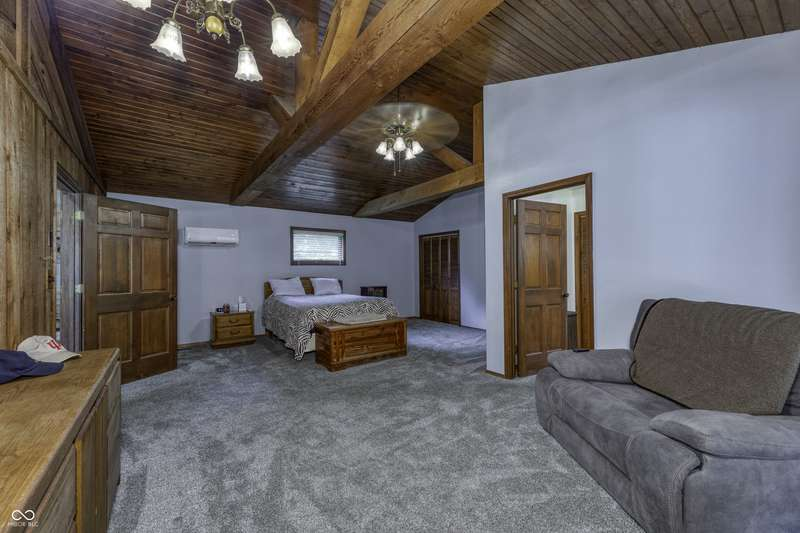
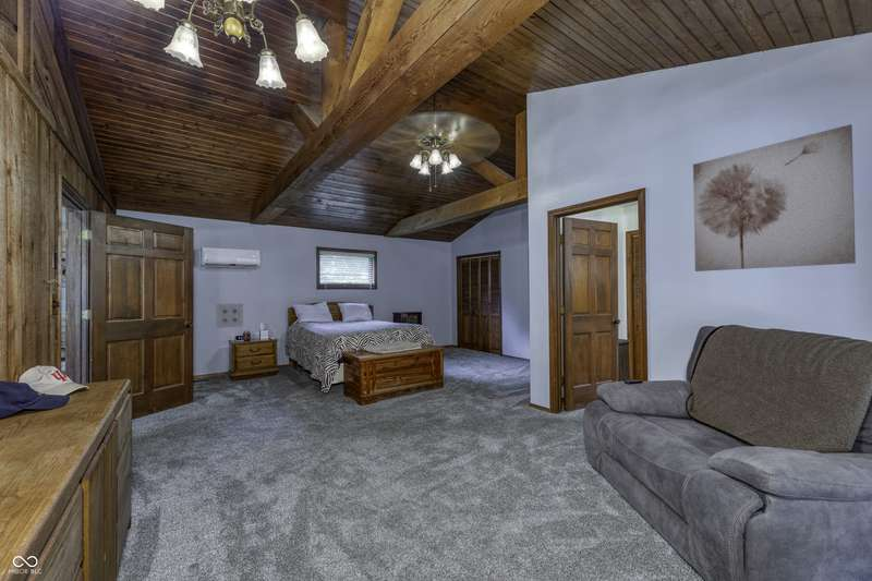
+ wall art (229, 315)
+ wall art (763, 207)
